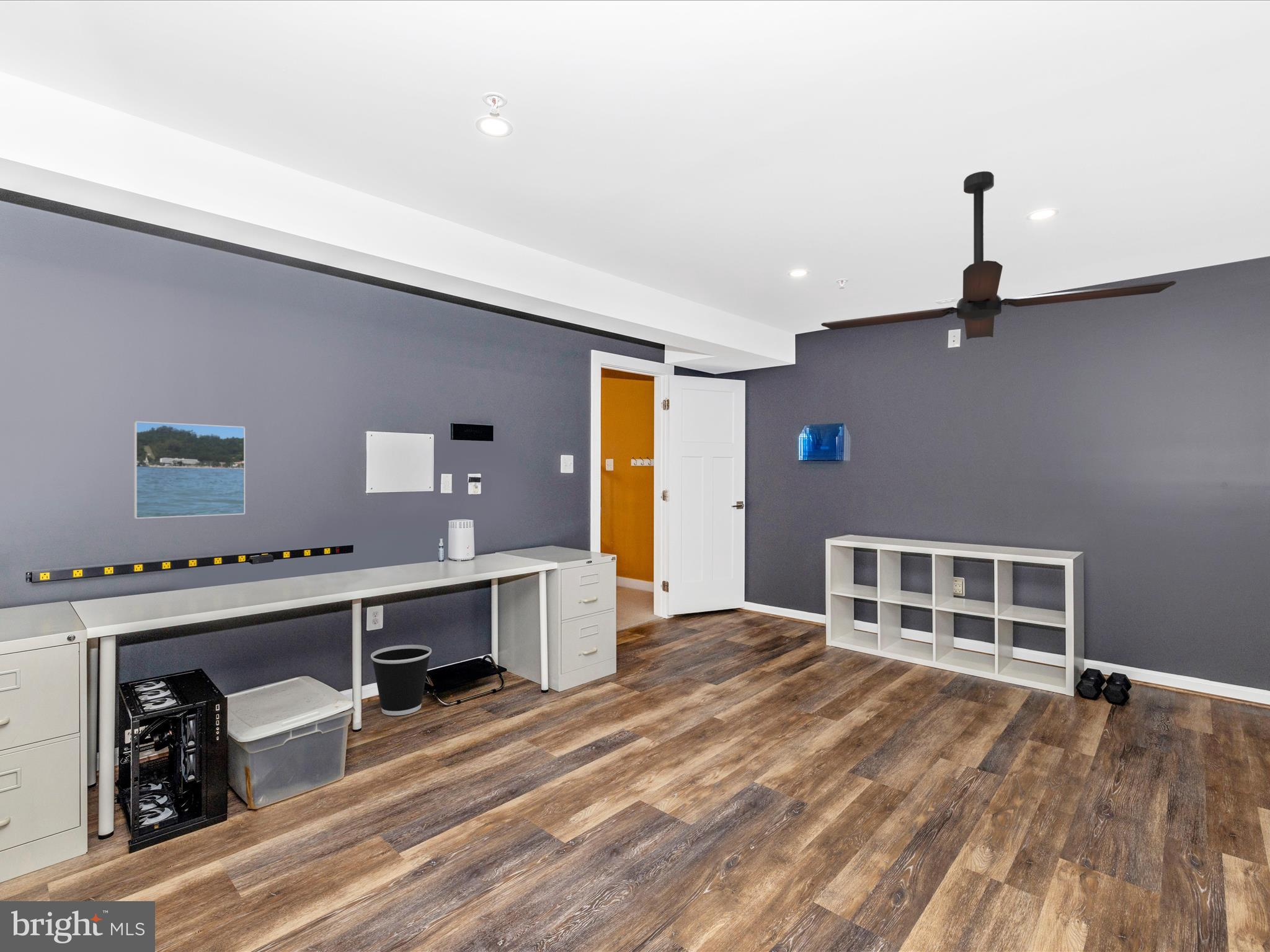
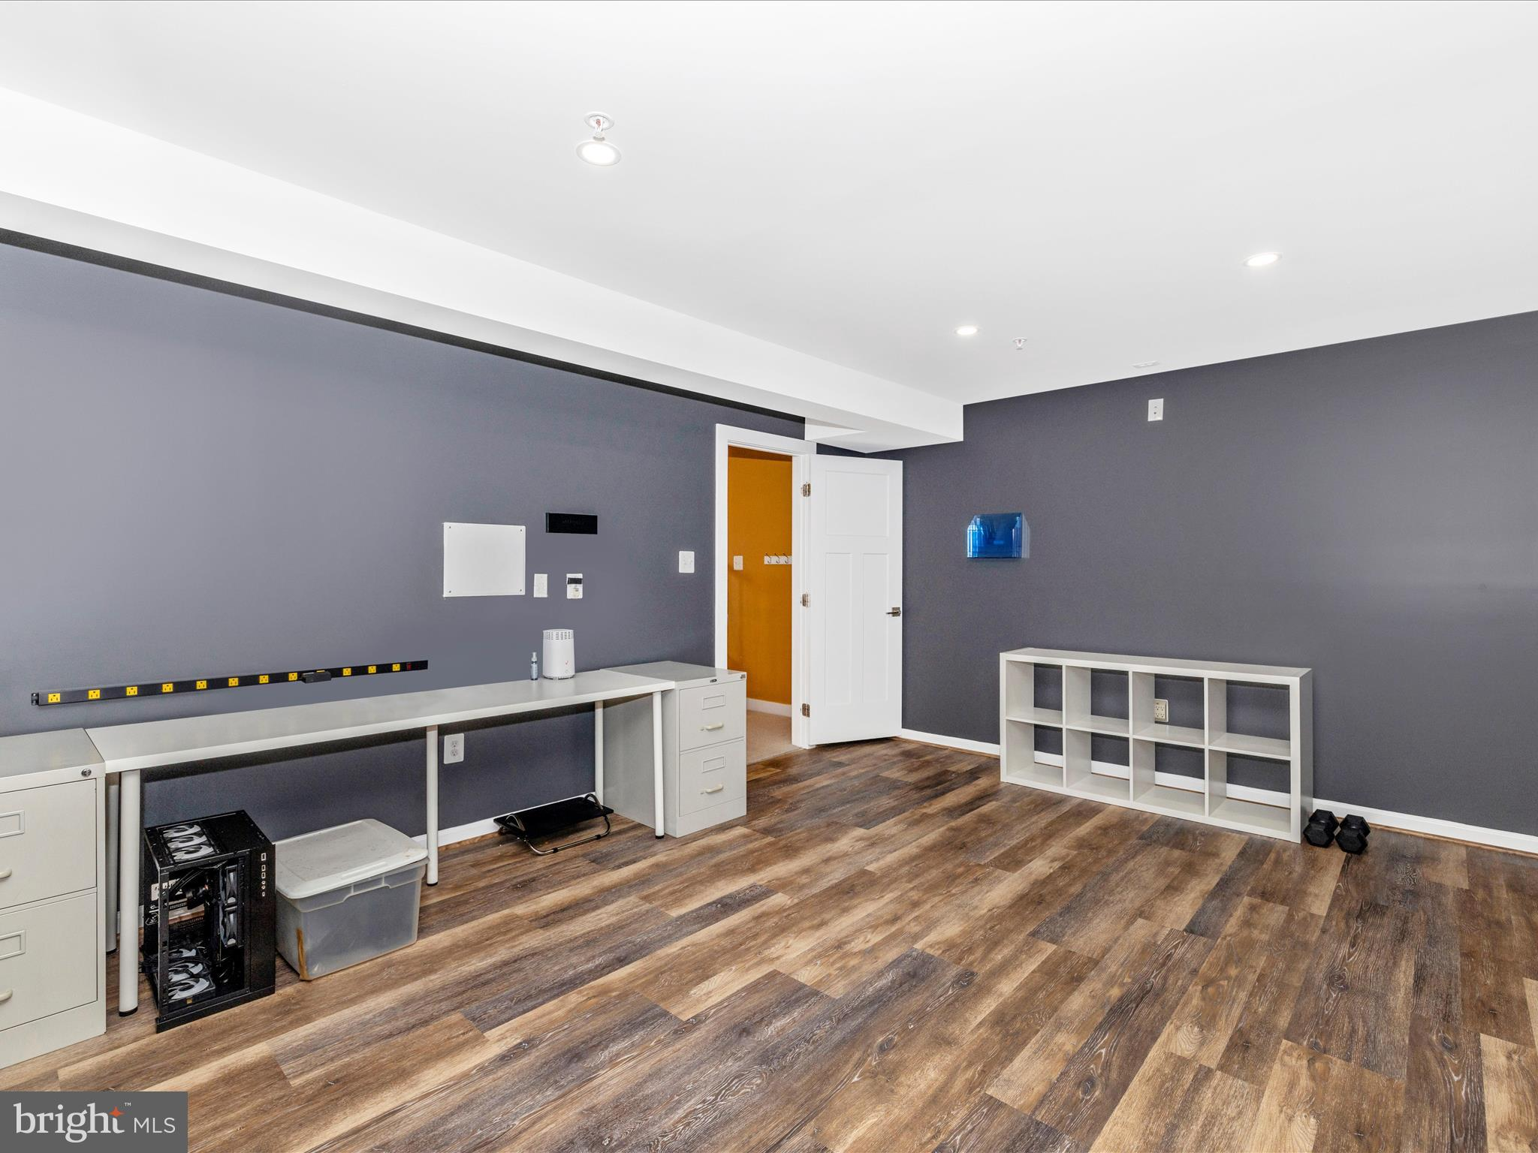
- wastebasket (401, 680)
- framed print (192, 470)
- ceiling fan (978, 248)
